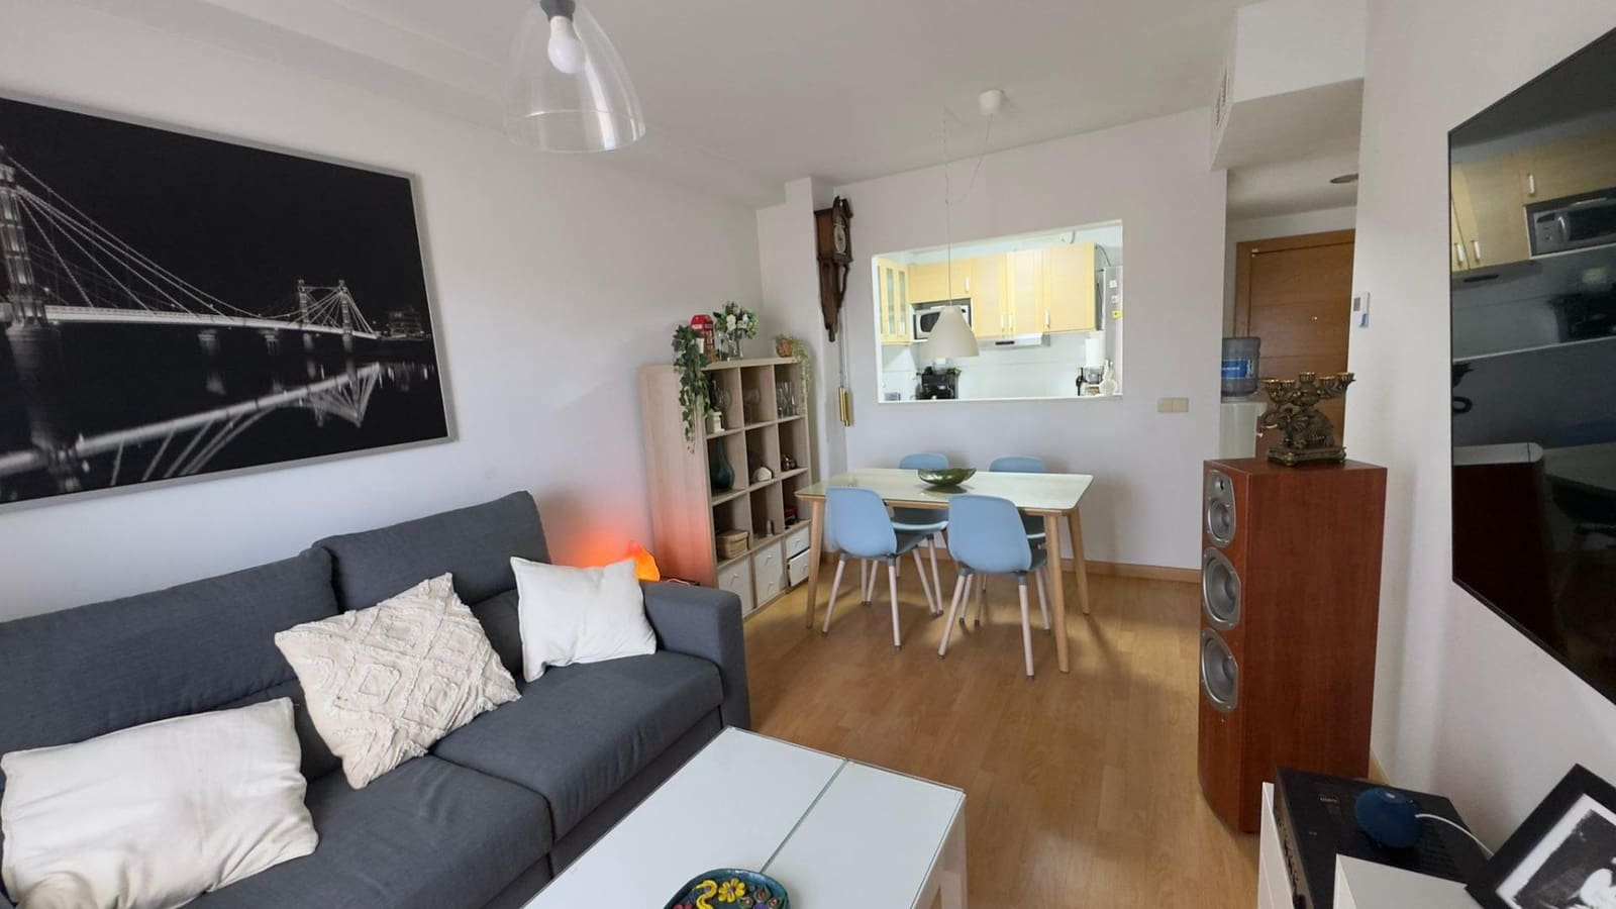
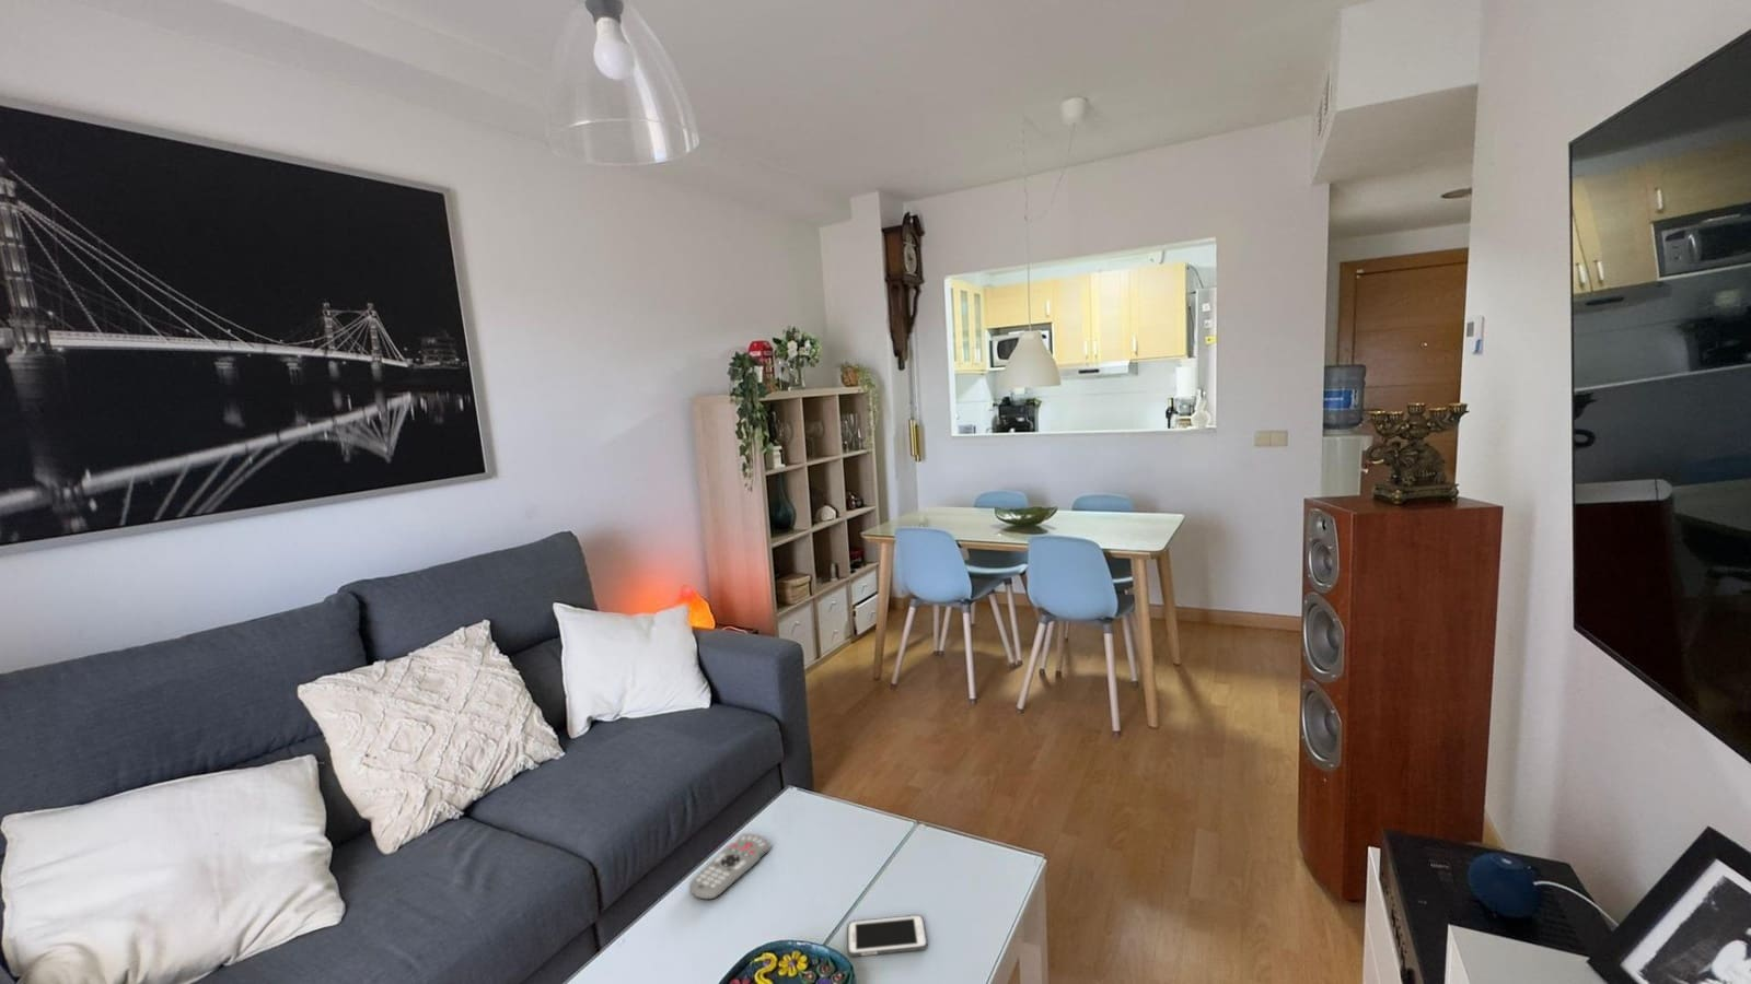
+ cell phone (886, 935)
+ remote control (730, 865)
